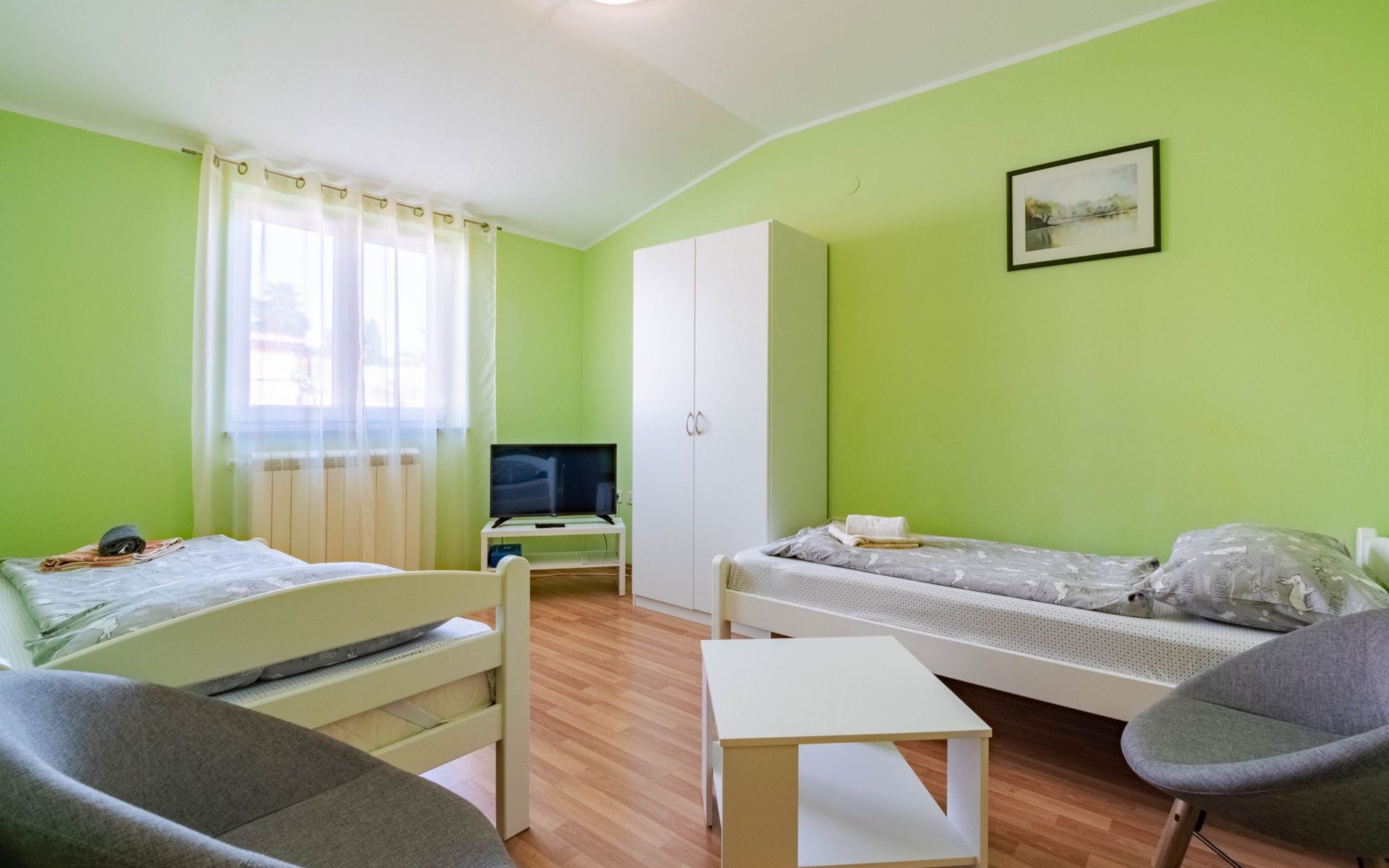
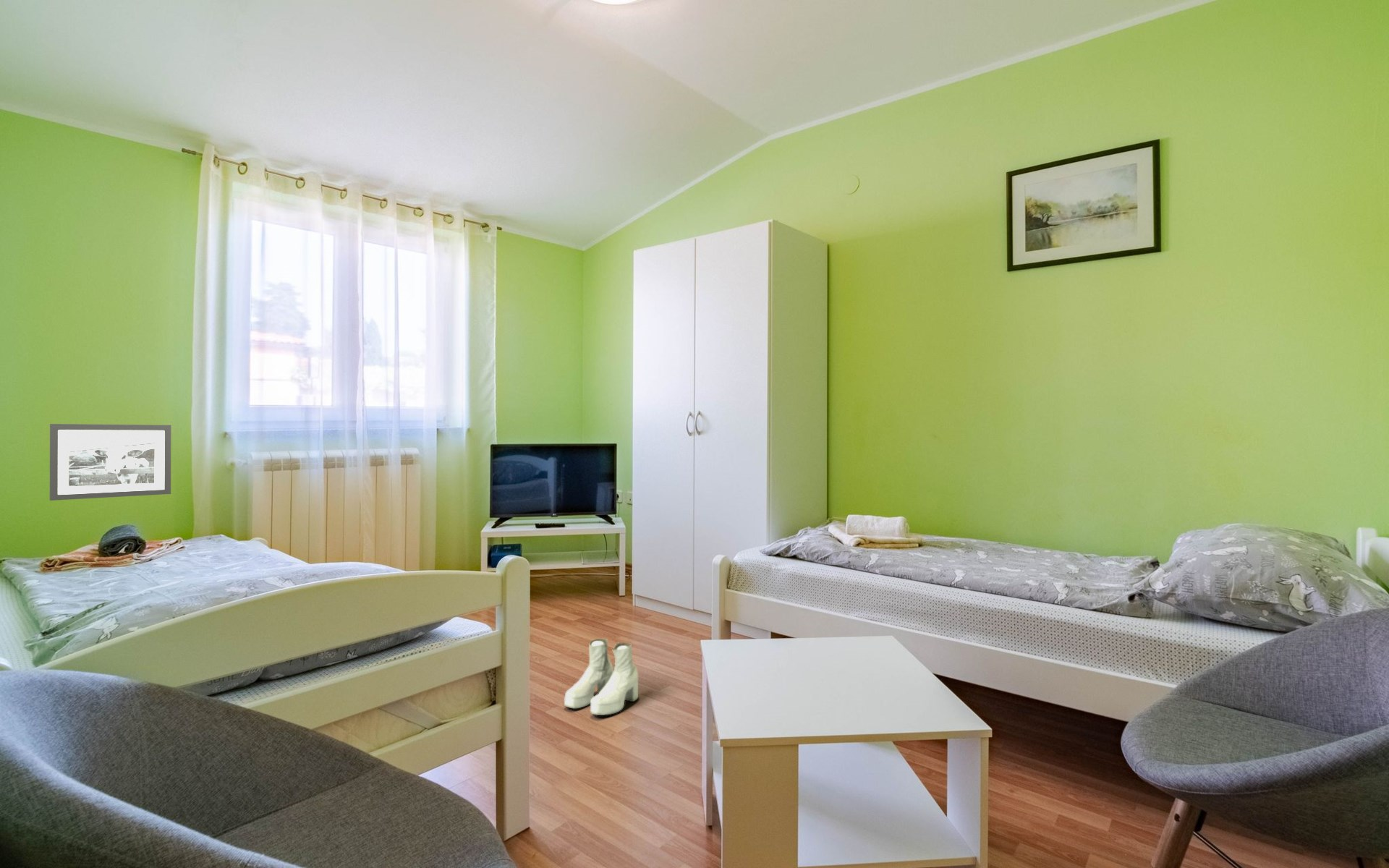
+ boots (603, 673)
+ picture frame (113, 460)
